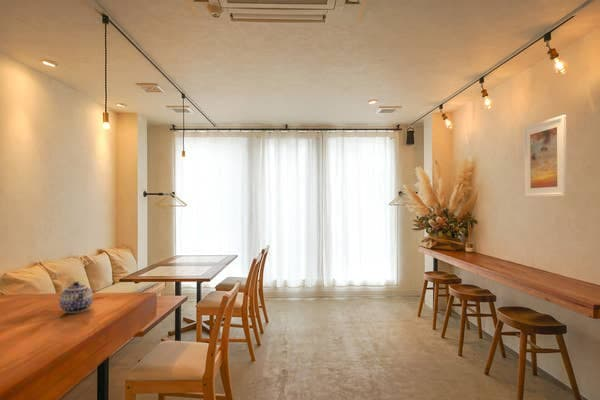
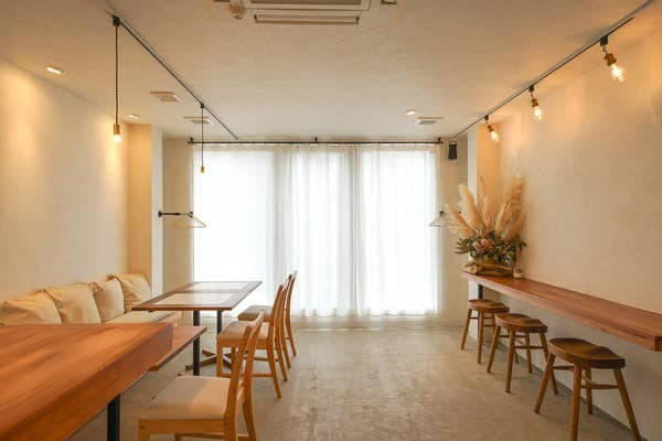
- teapot (76, 296)
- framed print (543, 159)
